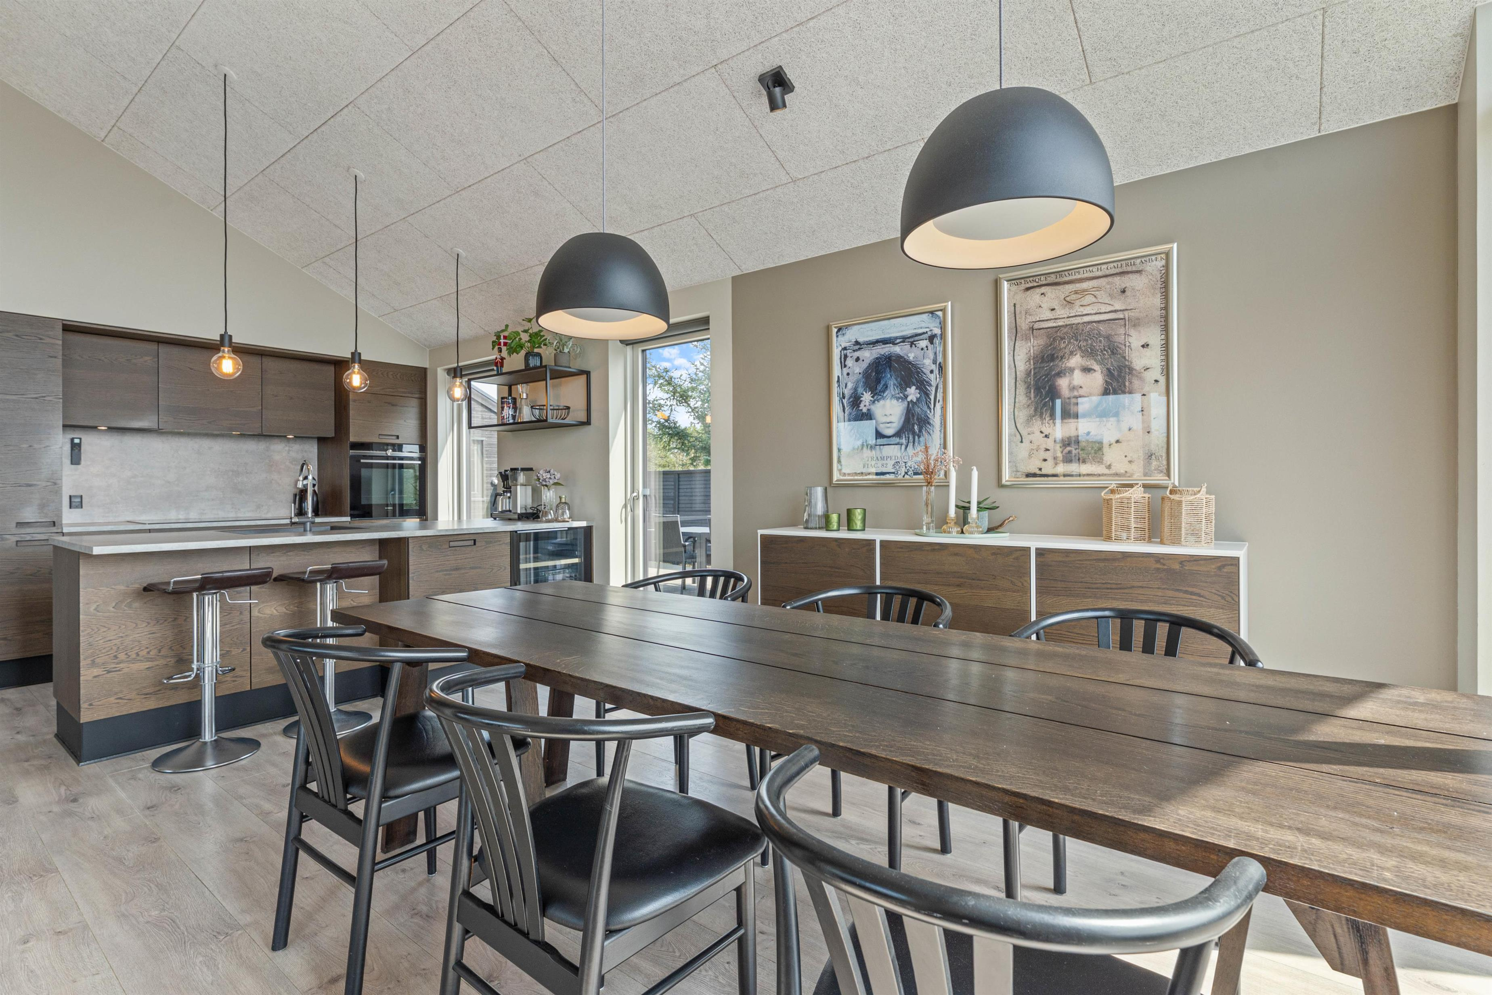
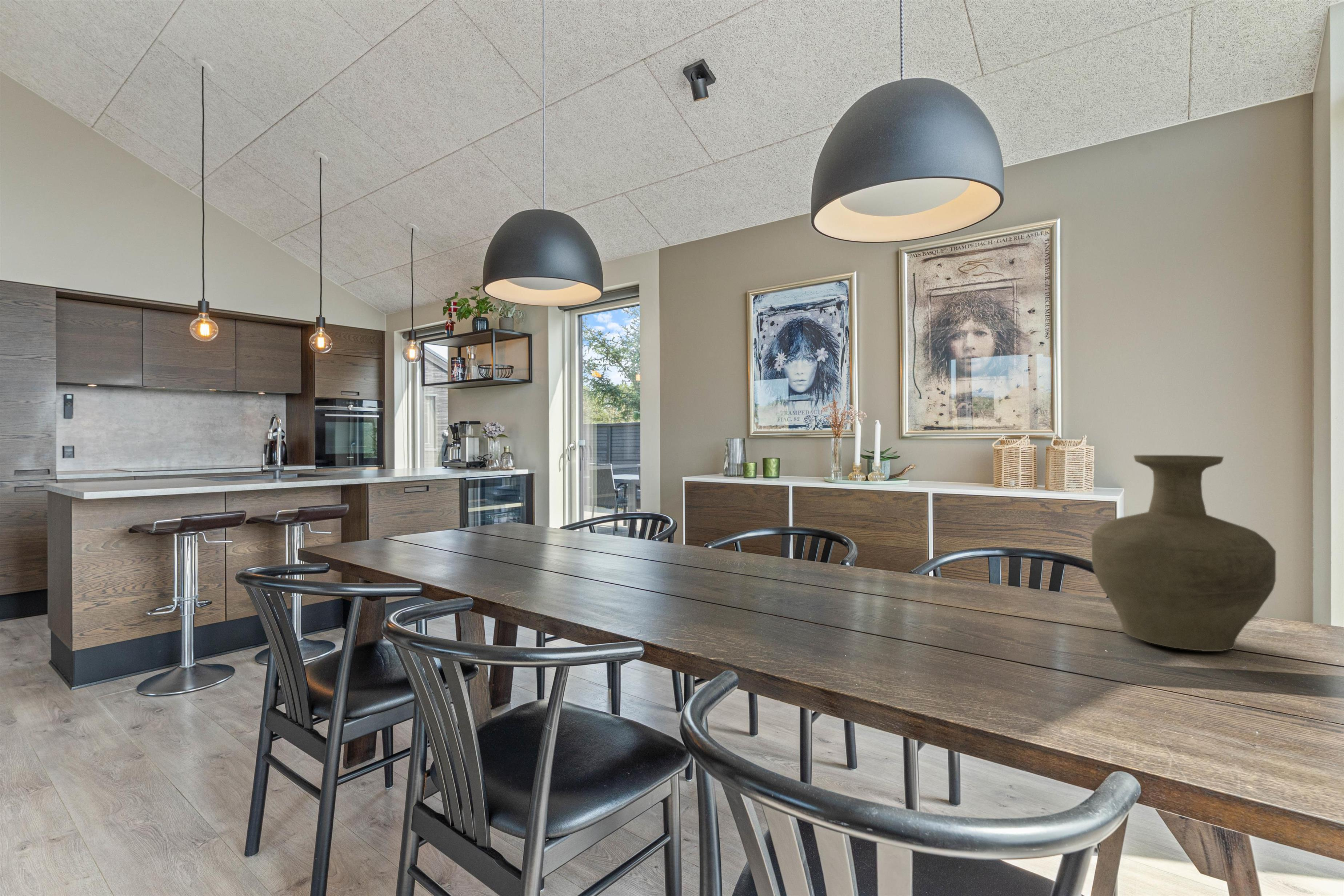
+ vase (1176, 548)
